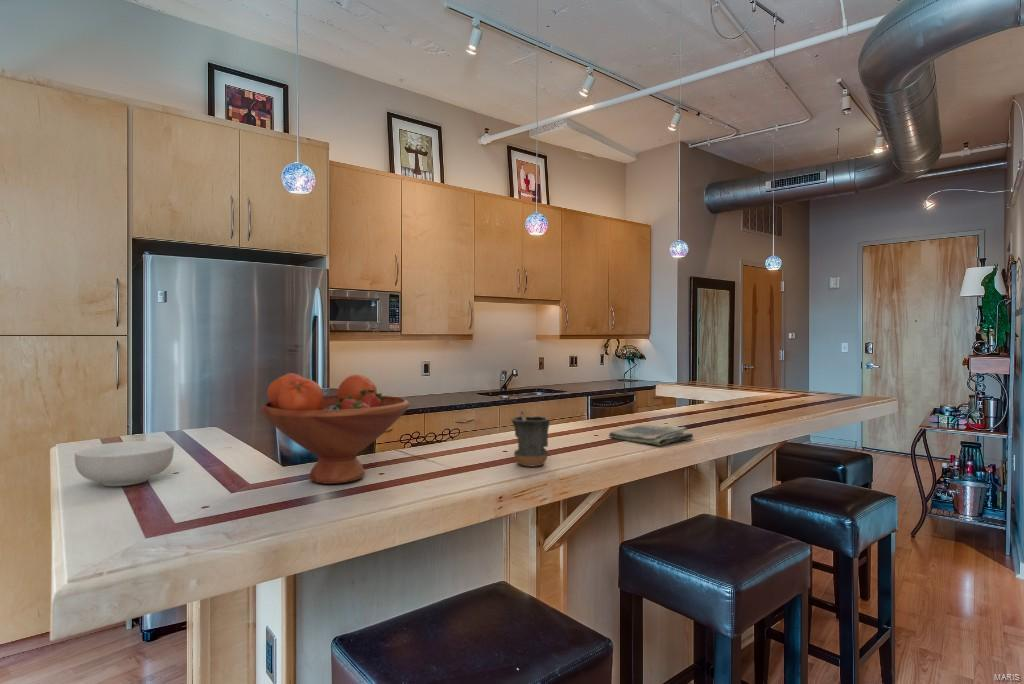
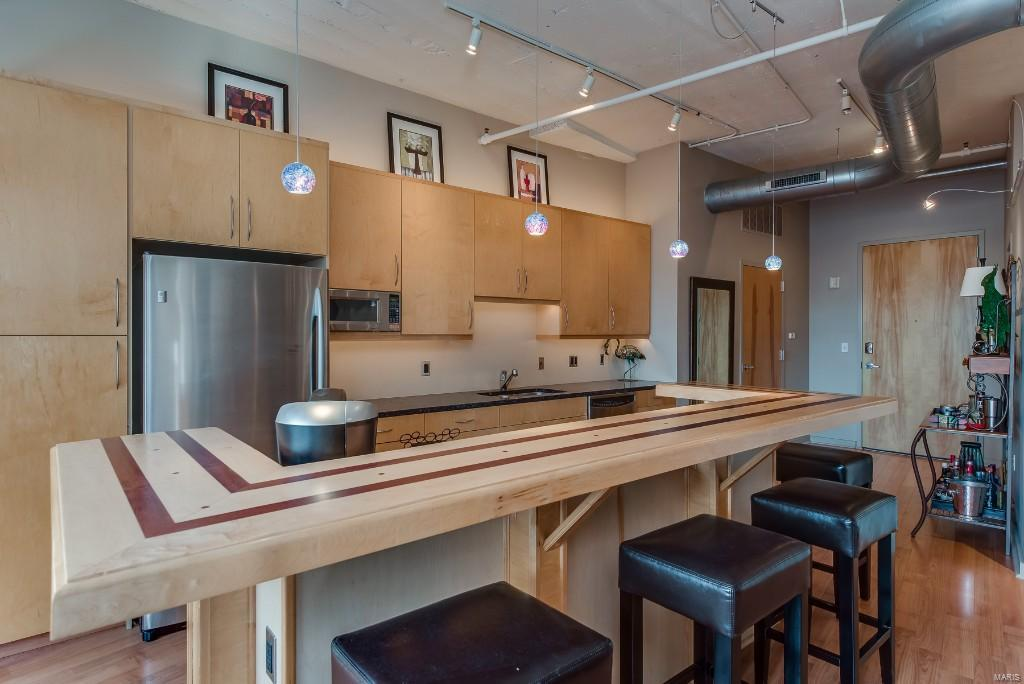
- cereal bowl (126, 464)
- mug (530, 437)
- fruit bowl (337, 425)
- dish towel (651, 433)
